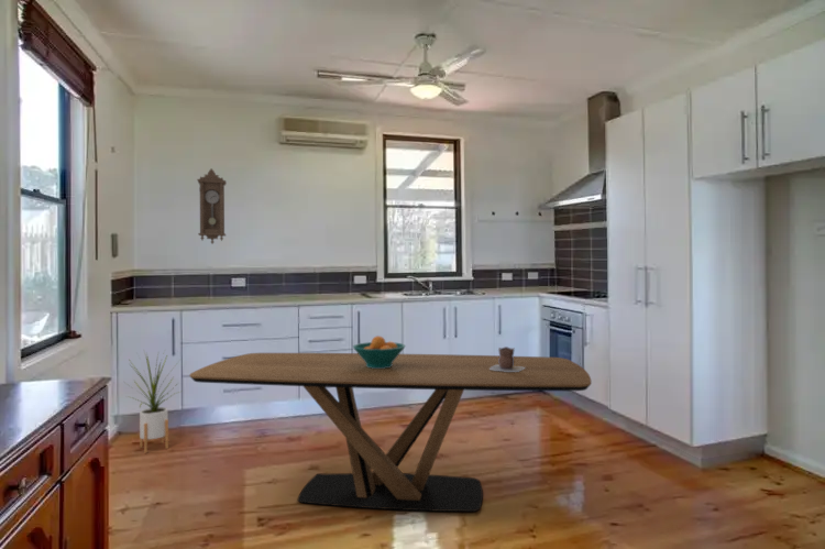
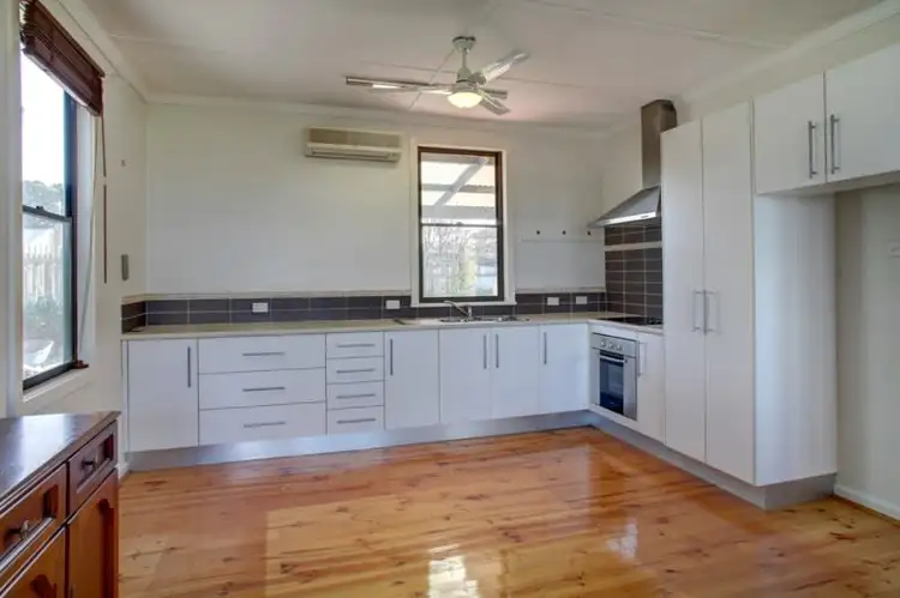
- fruit bowl (378, 350)
- dining table (399, 436)
- vase (507, 358)
- house plant (155, 398)
- pendulum clock (211, 207)
